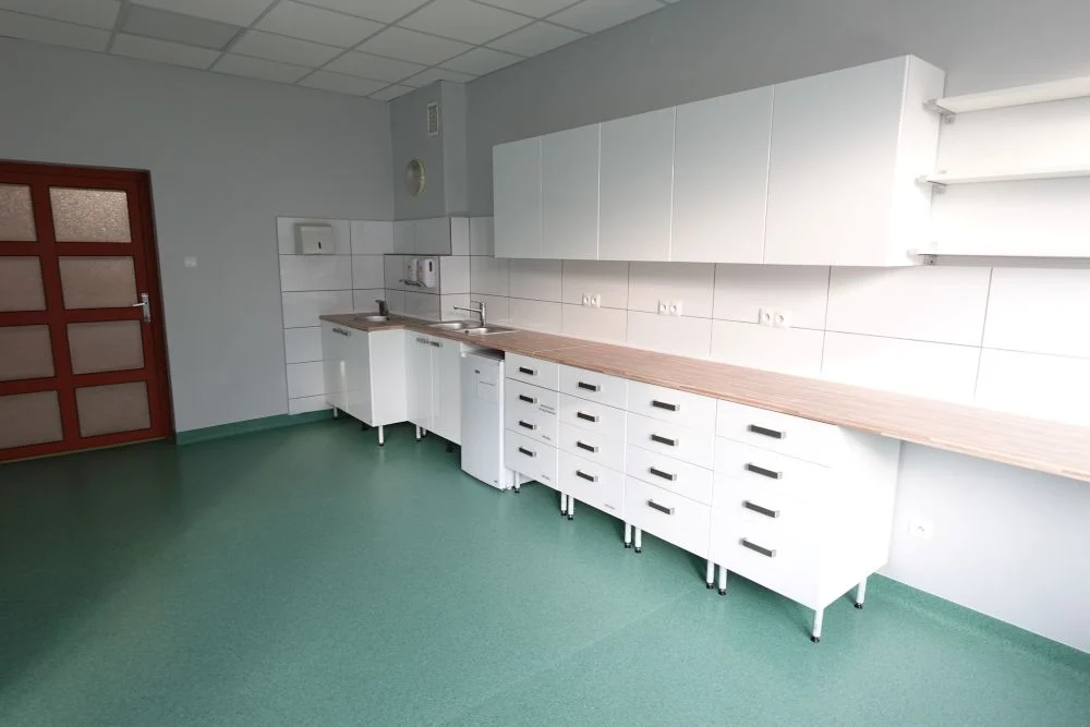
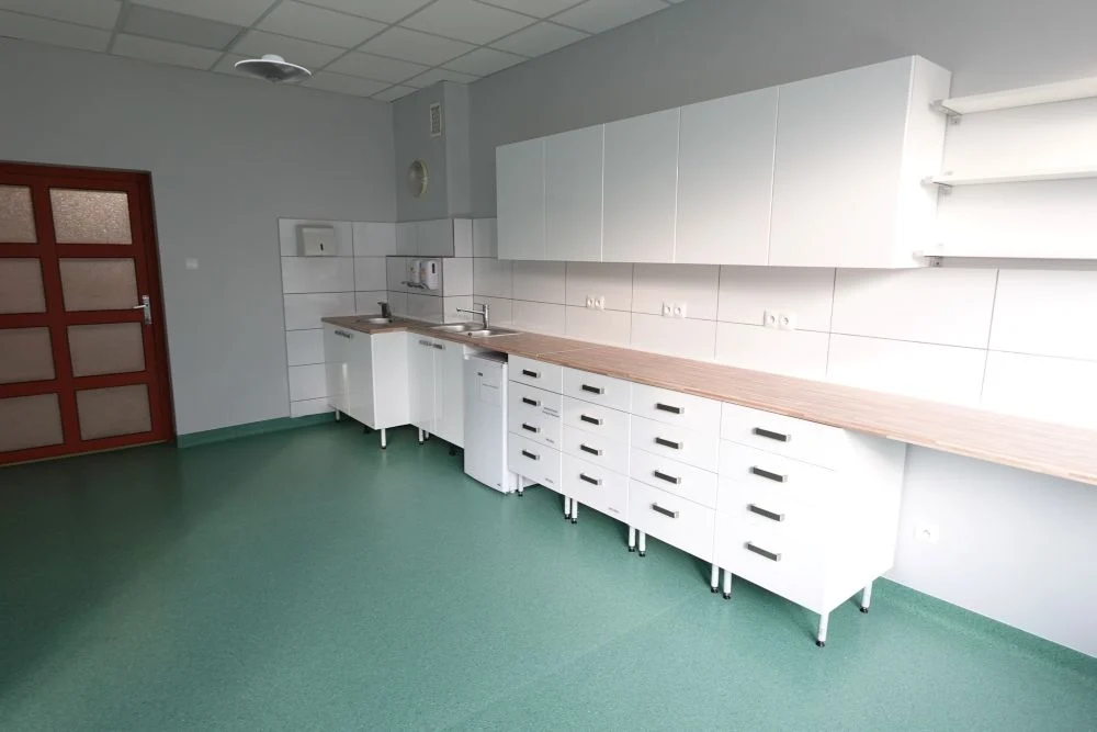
+ ceiling light (273, 69)
